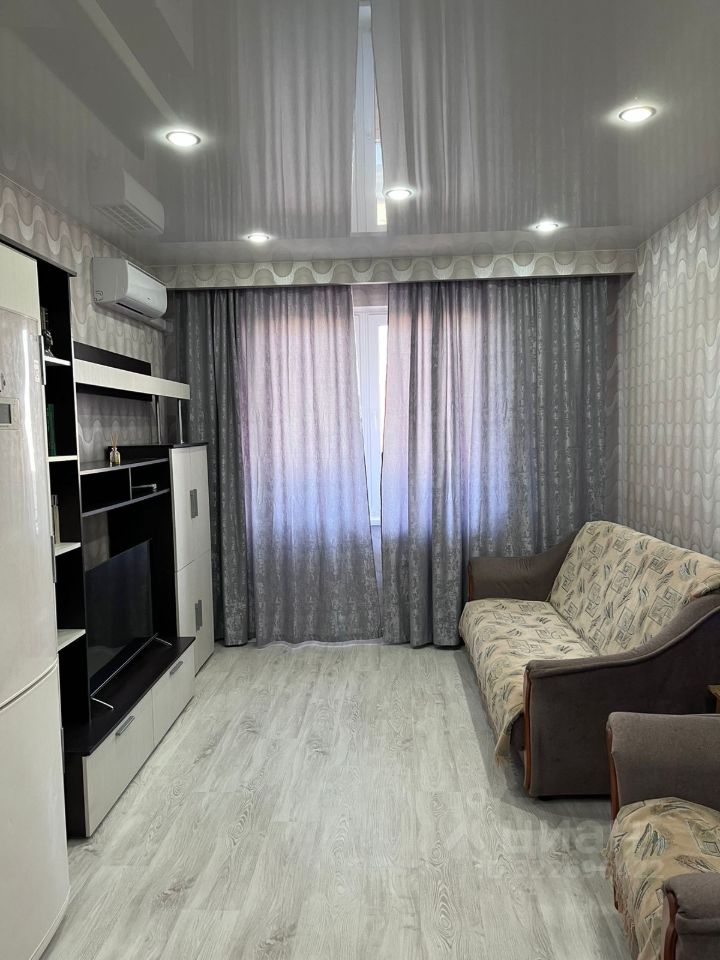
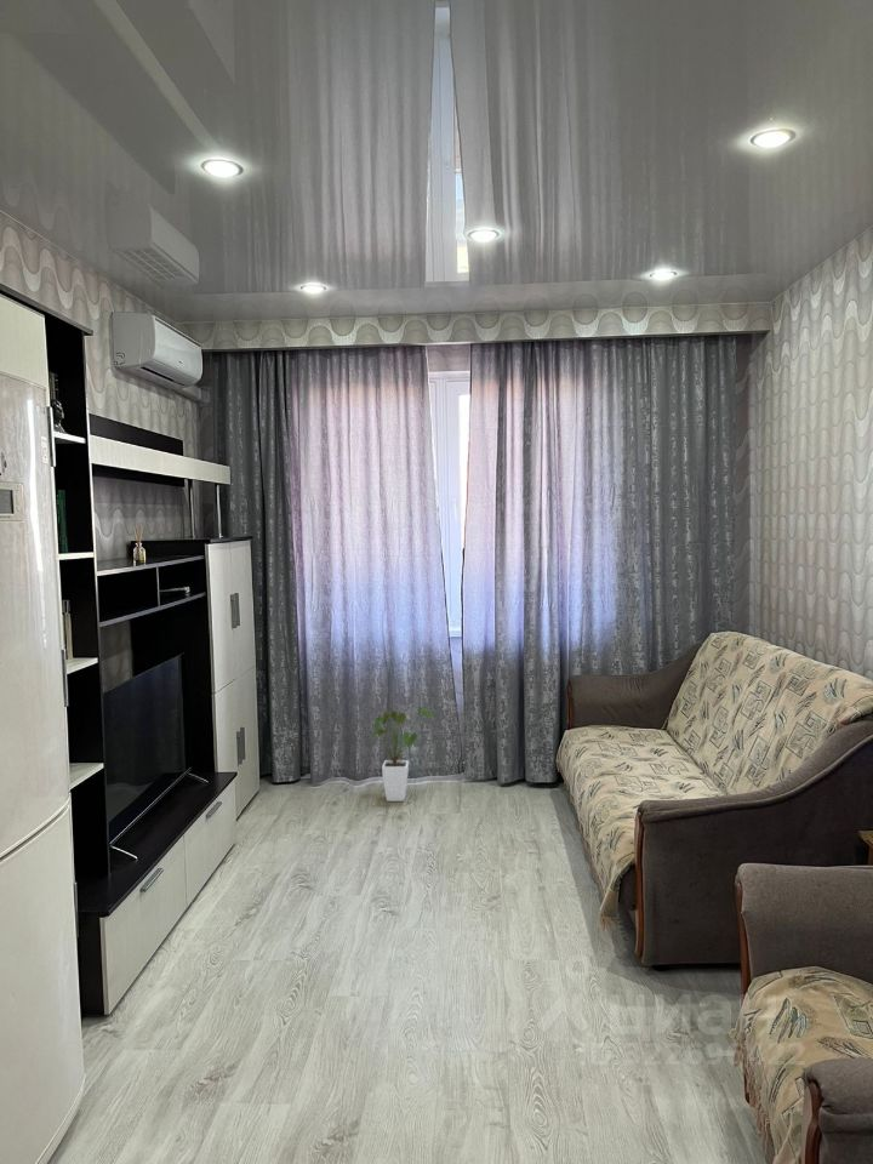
+ house plant (399, 754)
